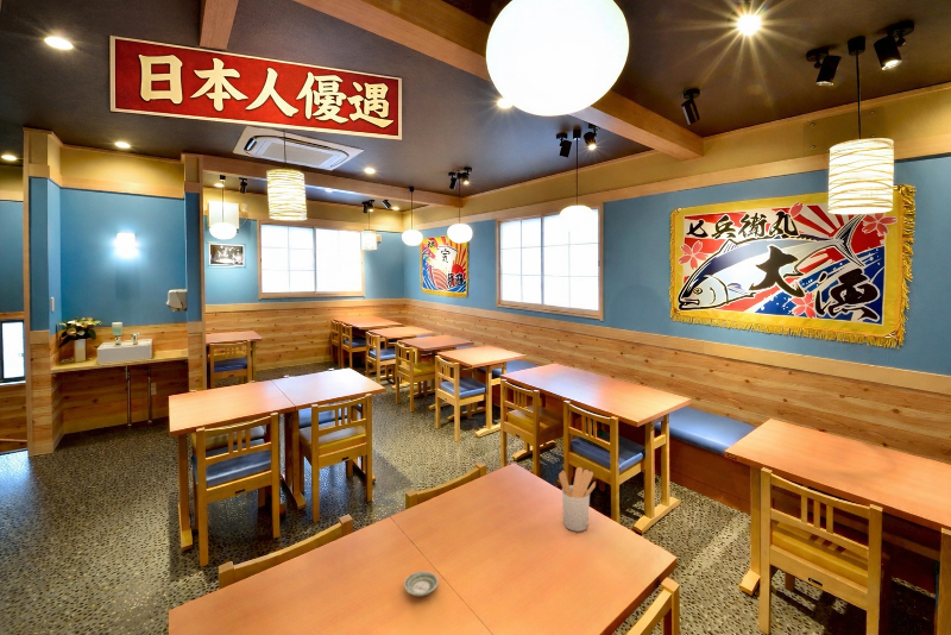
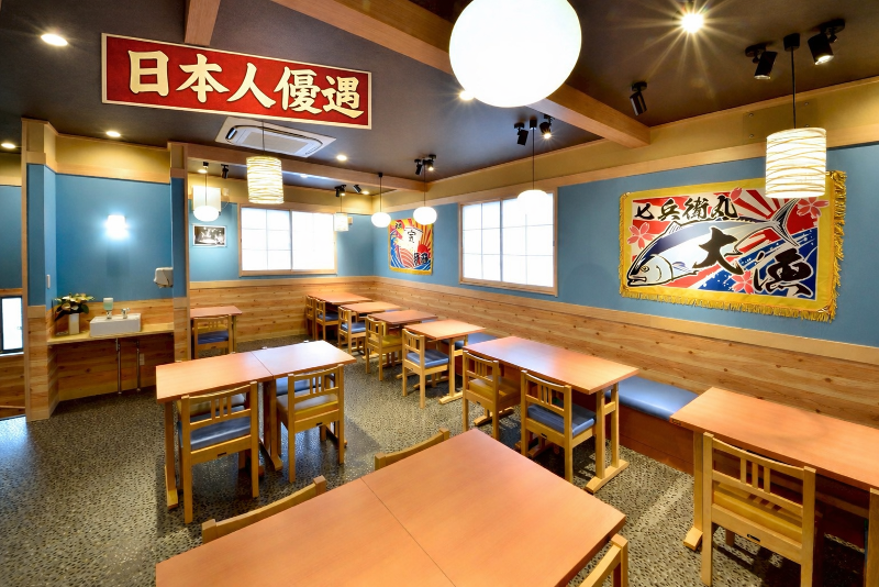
- saucer (421, 585)
- utensil holder (578, 497)
